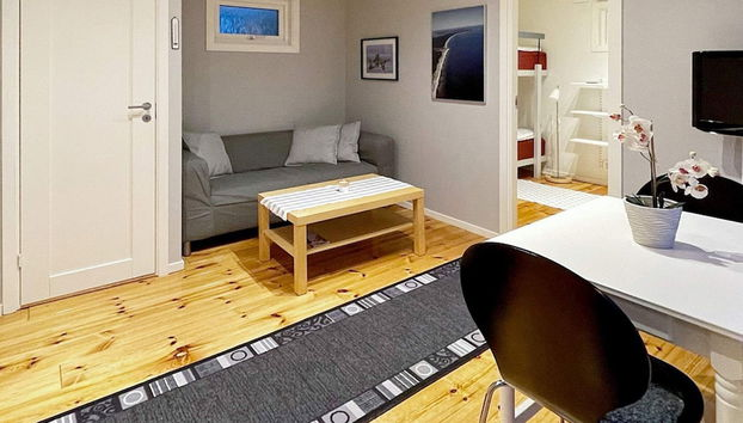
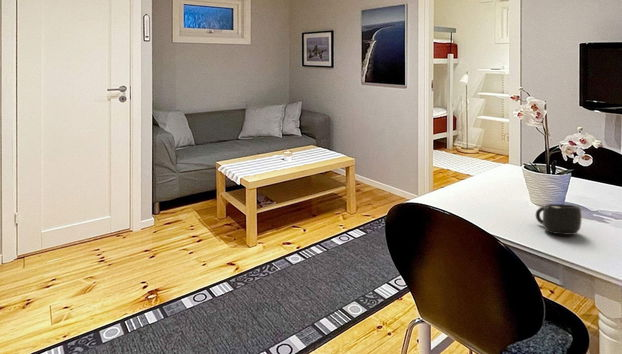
+ mug (560, 218)
